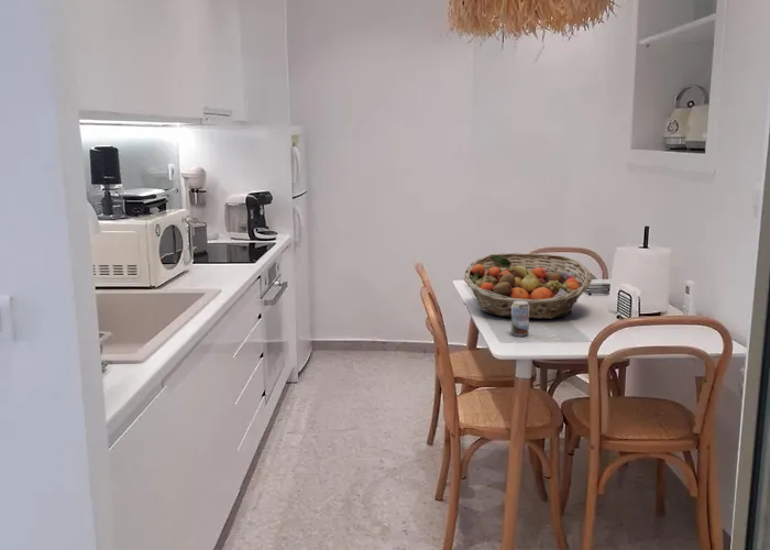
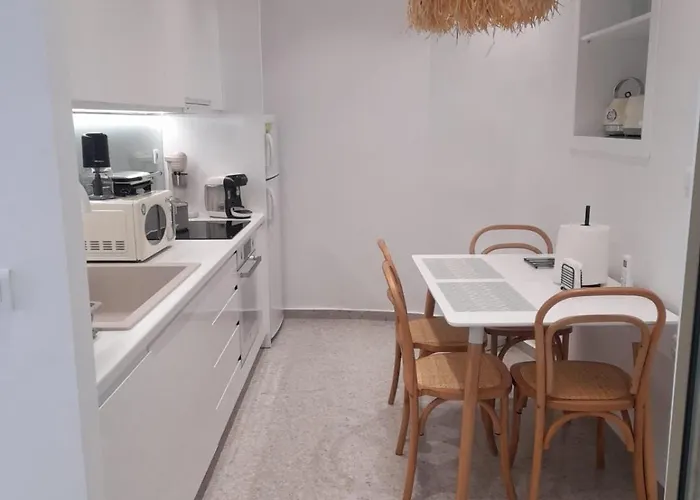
- beverage can (519, 318)
- fruit basket (526, 284)
